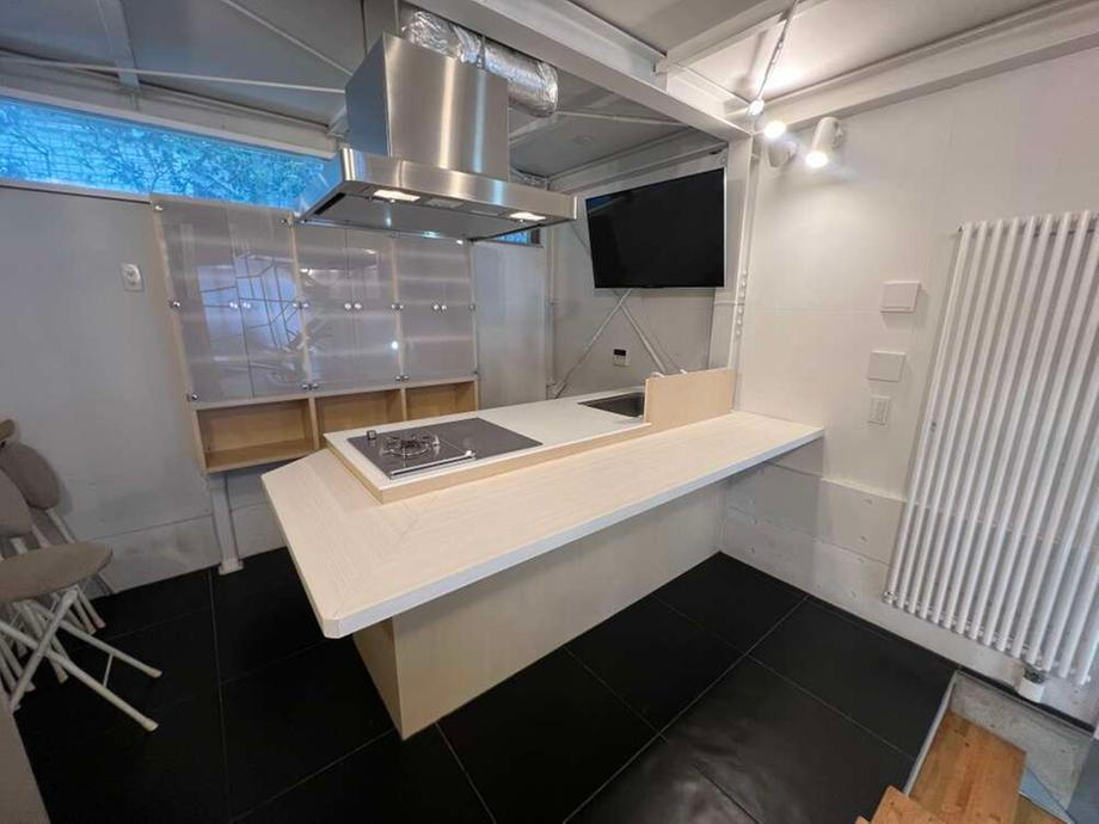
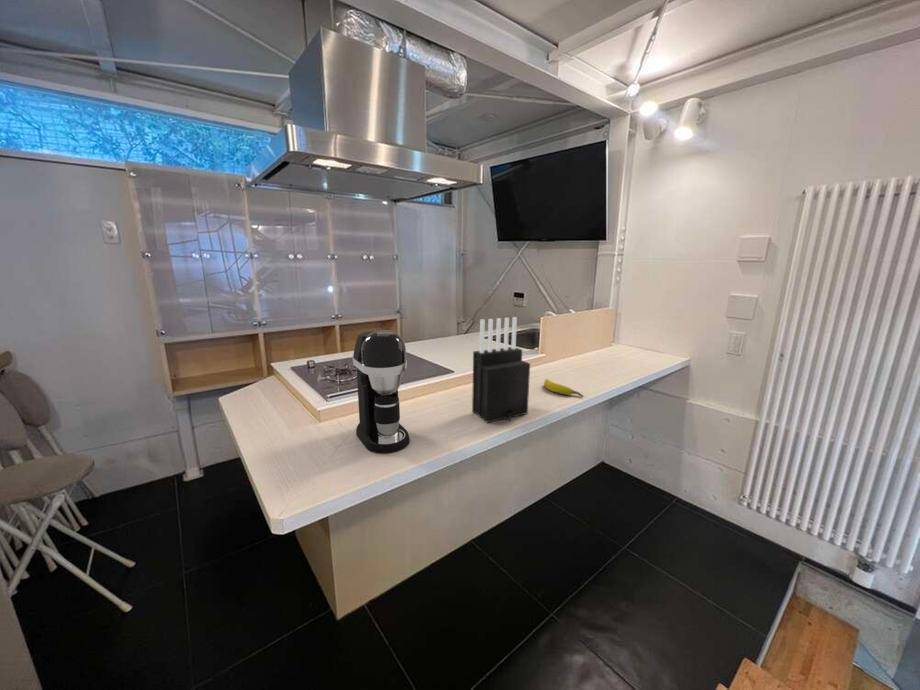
+ banana (559, 386)
+ coffee maker (380, 384)
+ knife block (503, 368)
